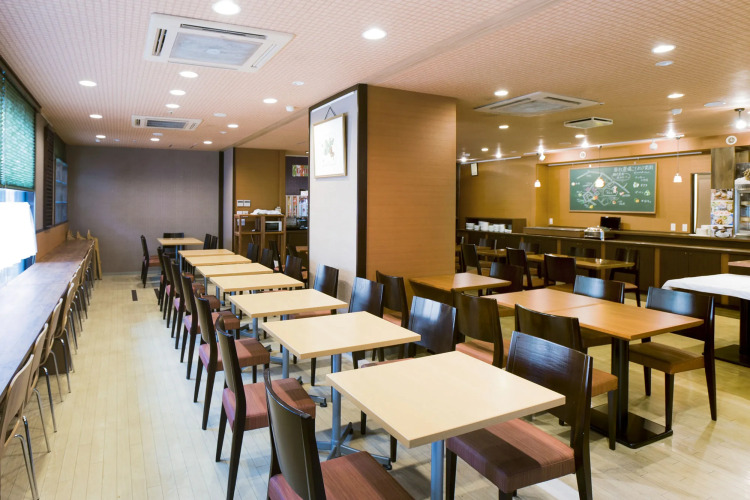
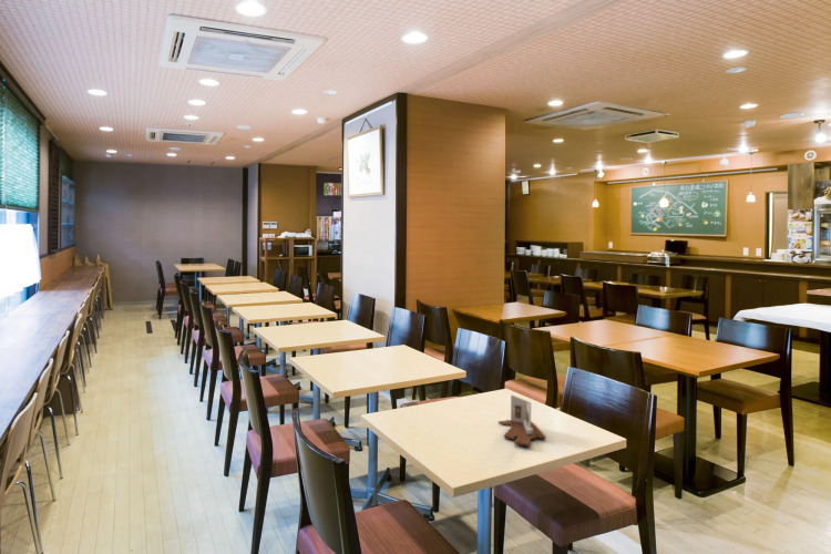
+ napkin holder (519, 416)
